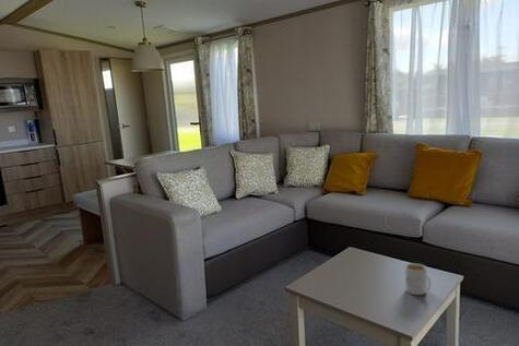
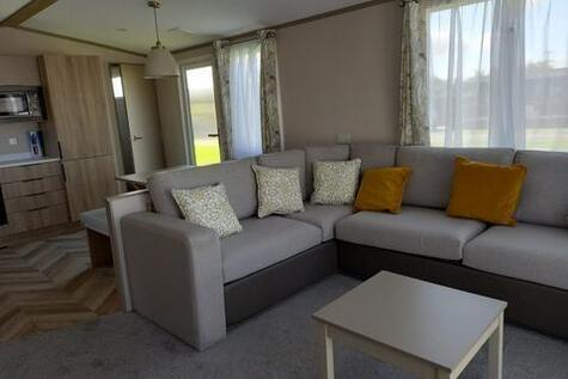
- mug (418, 279)
